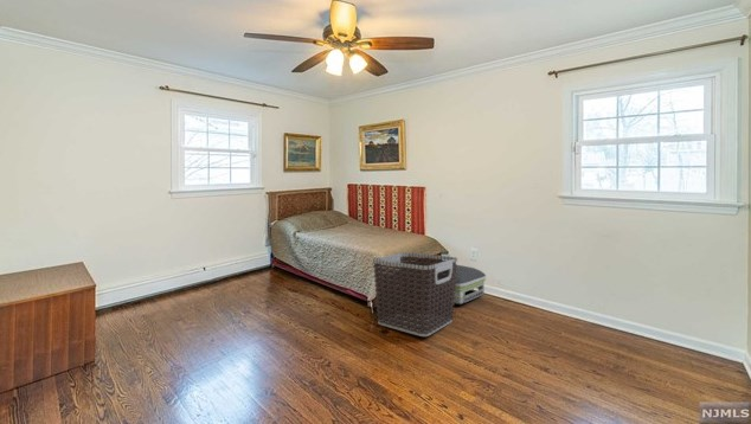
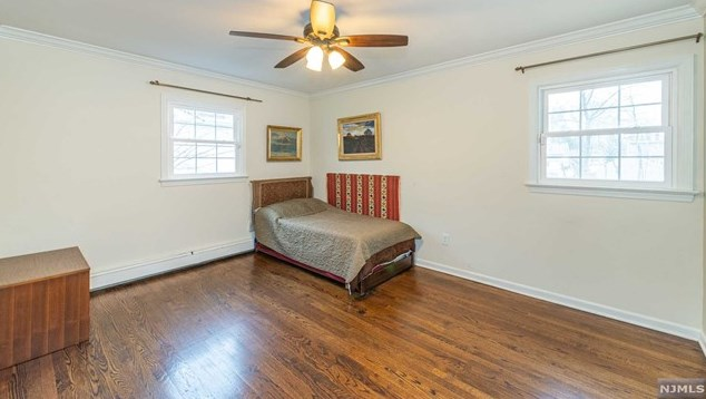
- clothes hamper (415, 290)
- air purifier (455, 282)
